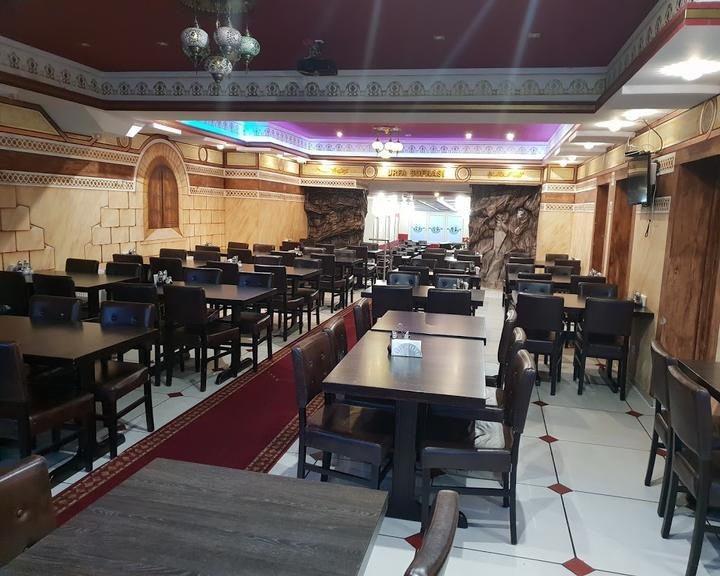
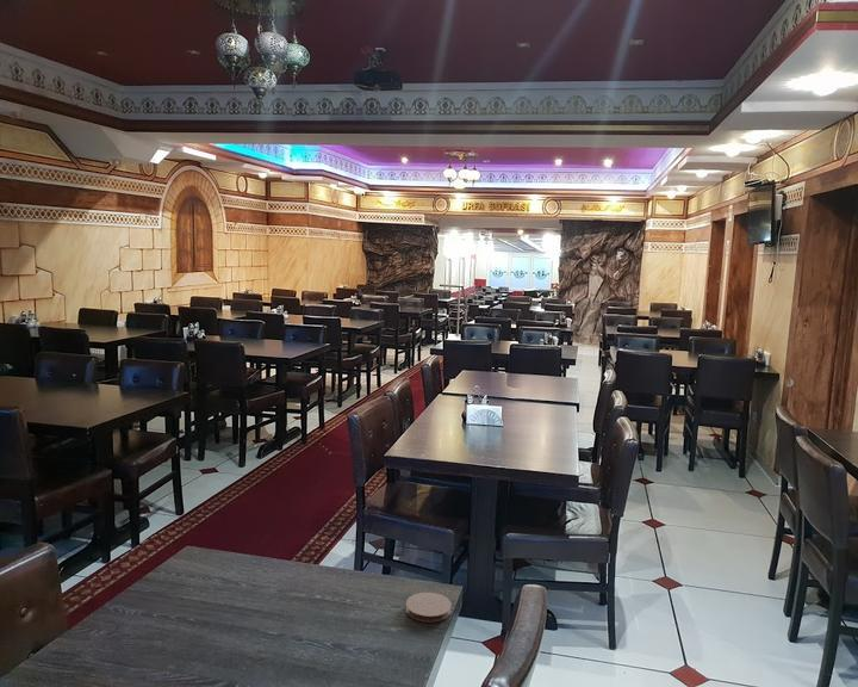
+ coaster (428, 606)
